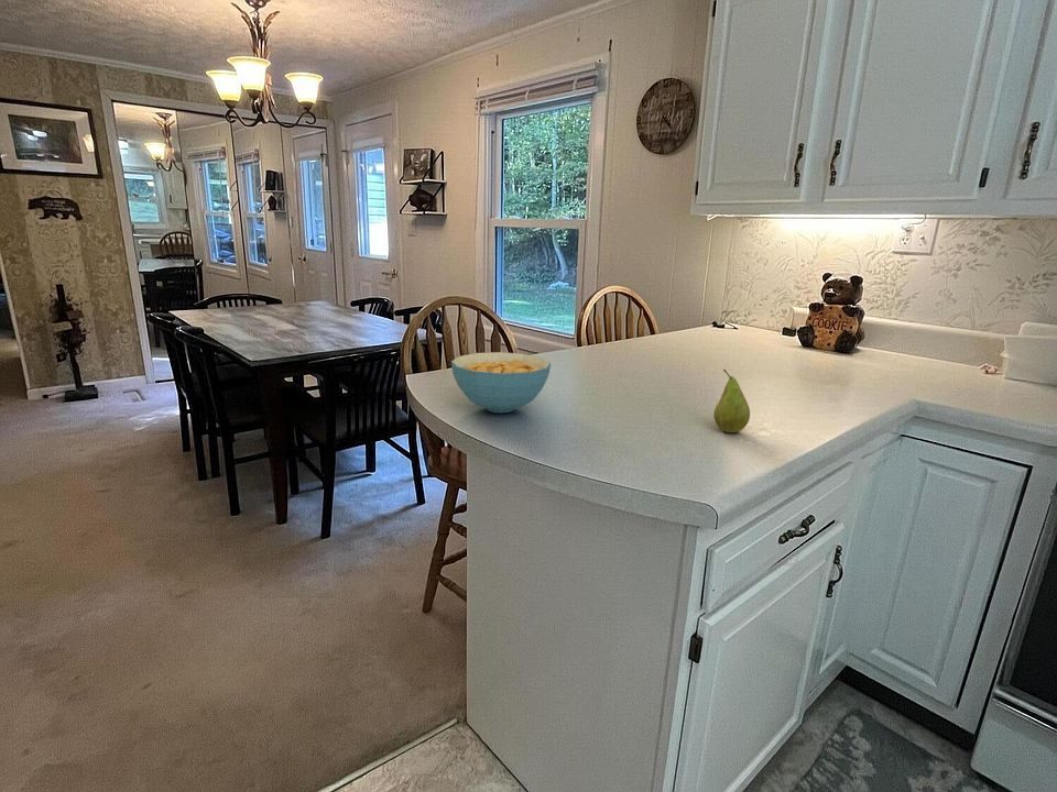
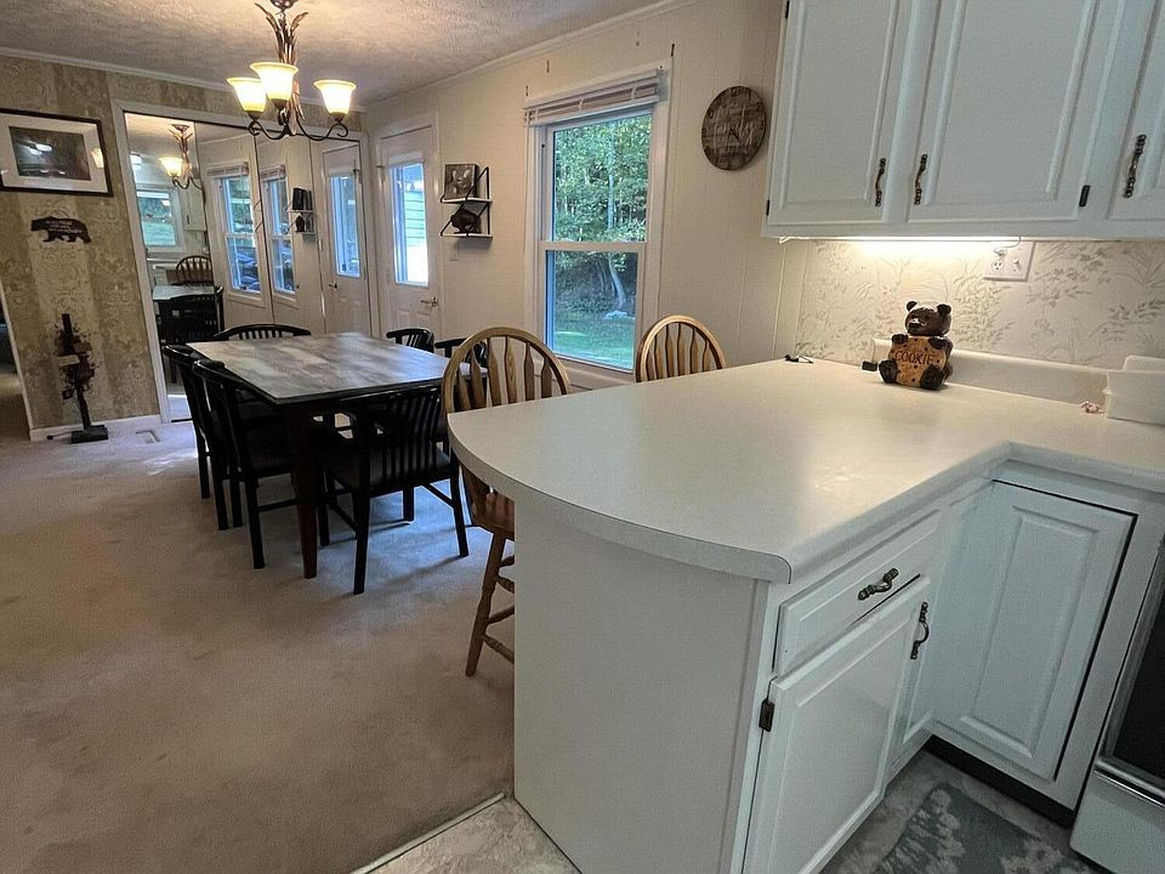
- cereal bowl (500, 385)
- fruit (733, 400)
